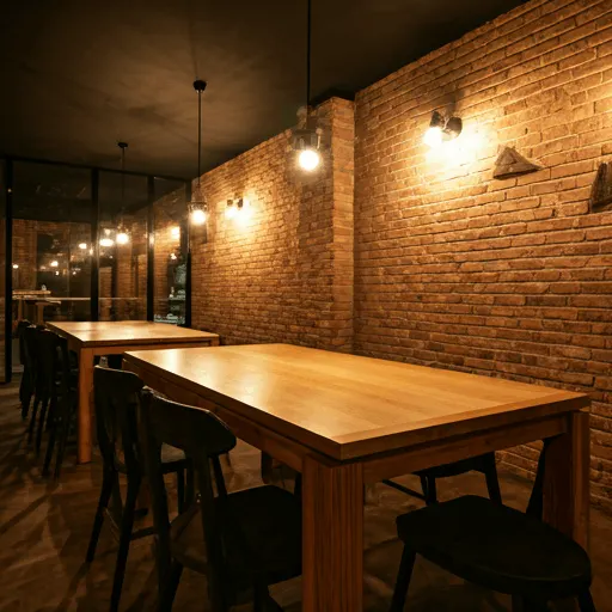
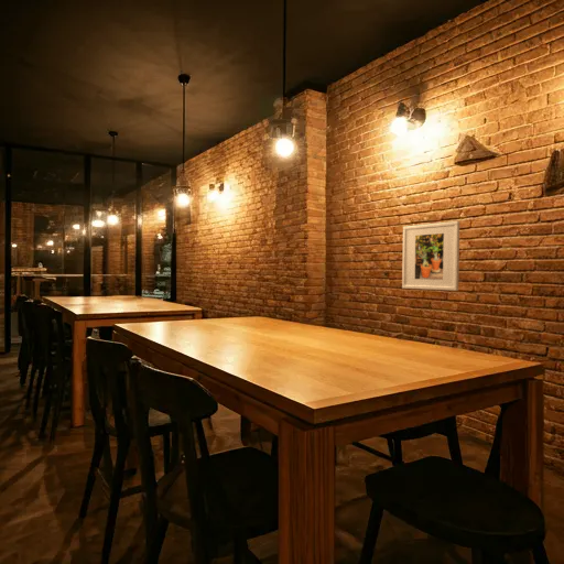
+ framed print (429, 257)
